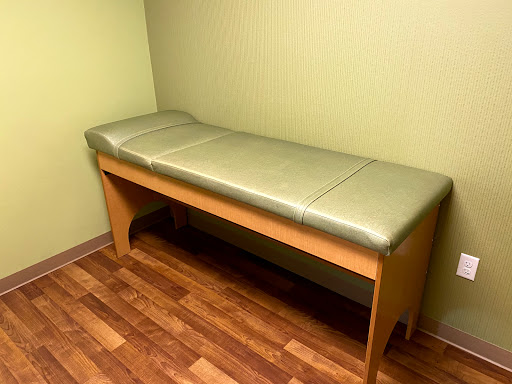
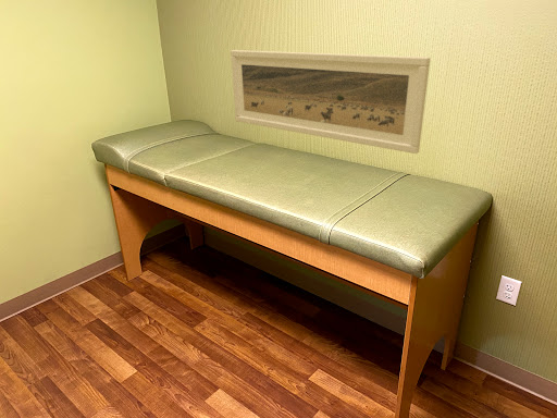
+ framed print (313, 95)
